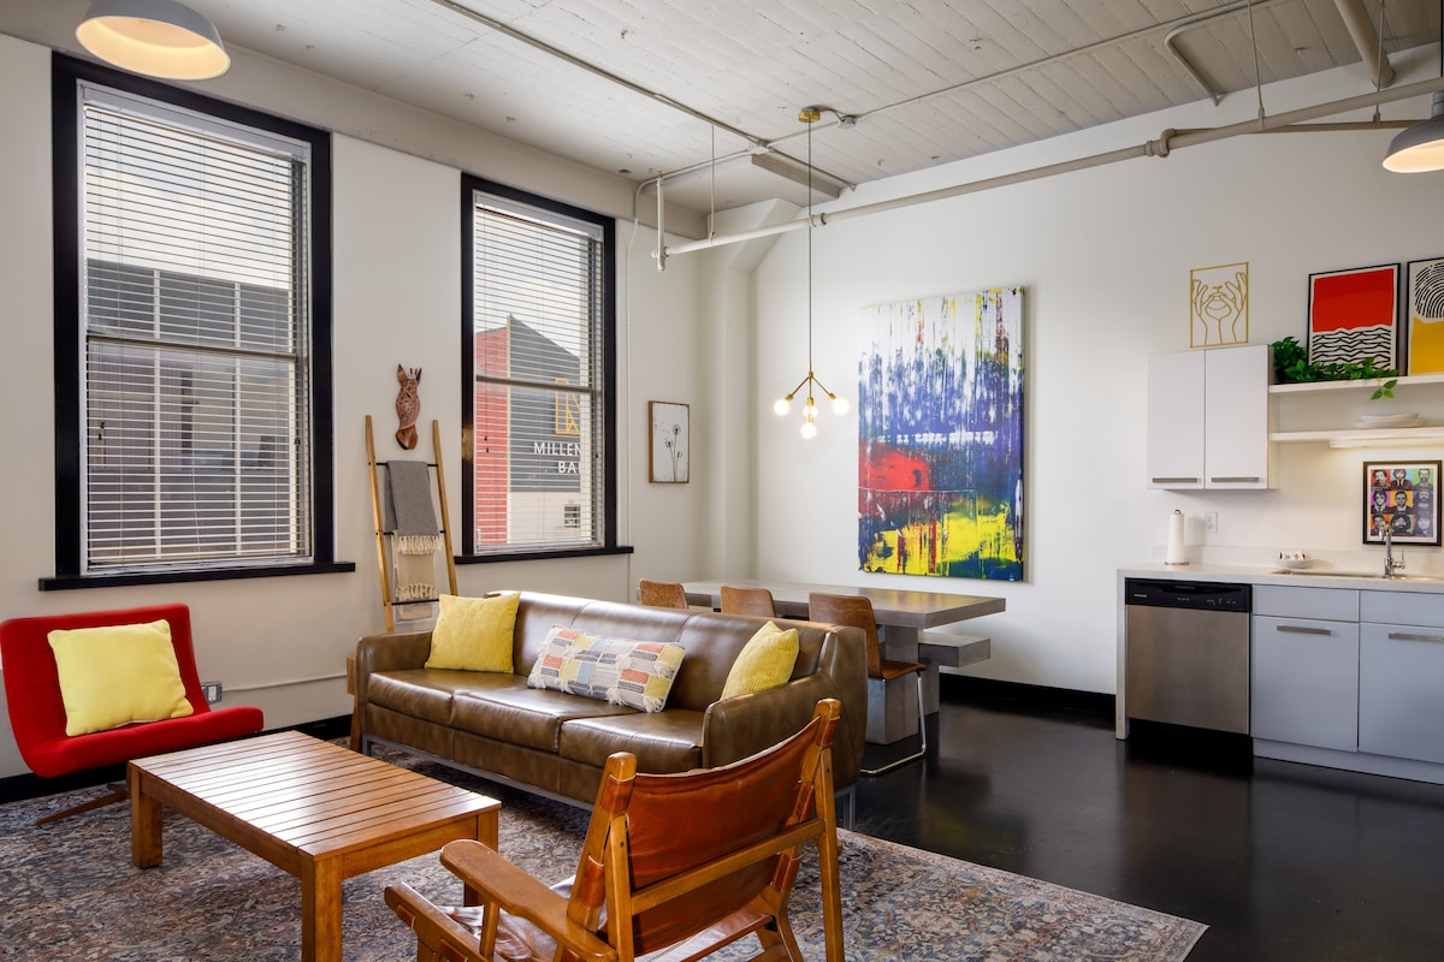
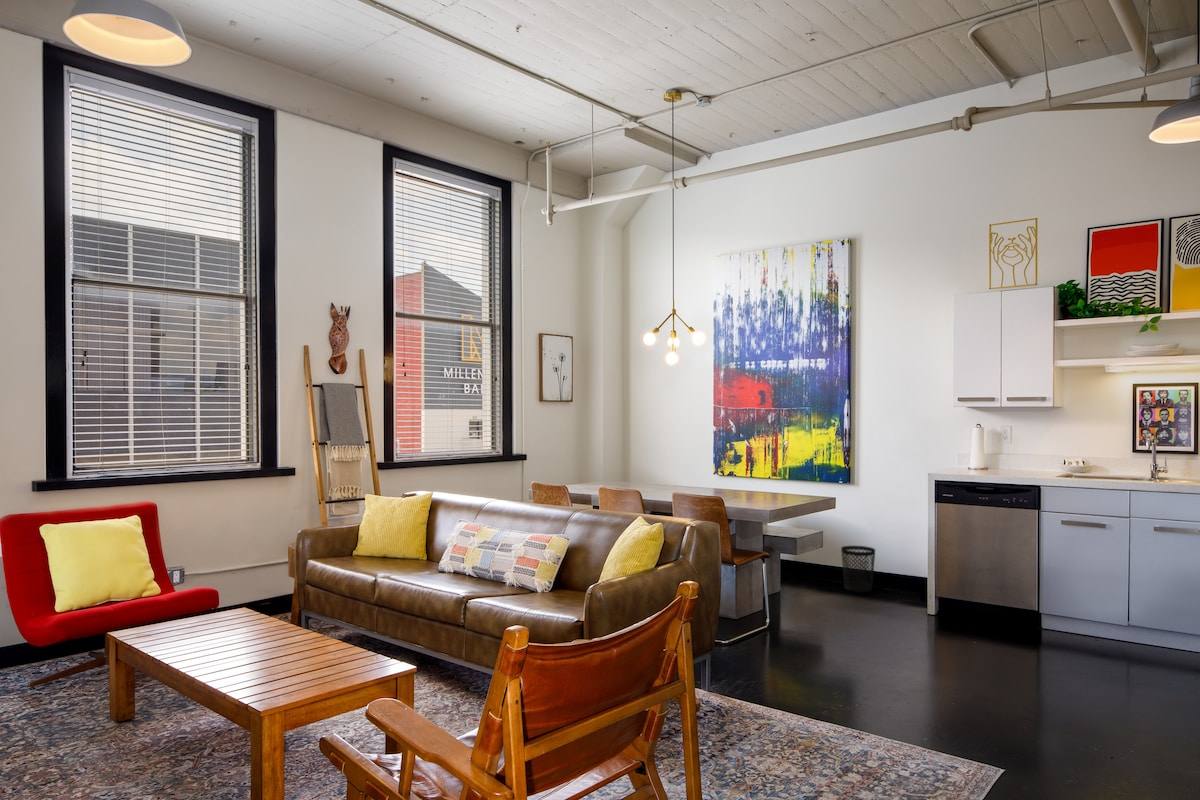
+ wastebasket (858, 568)
